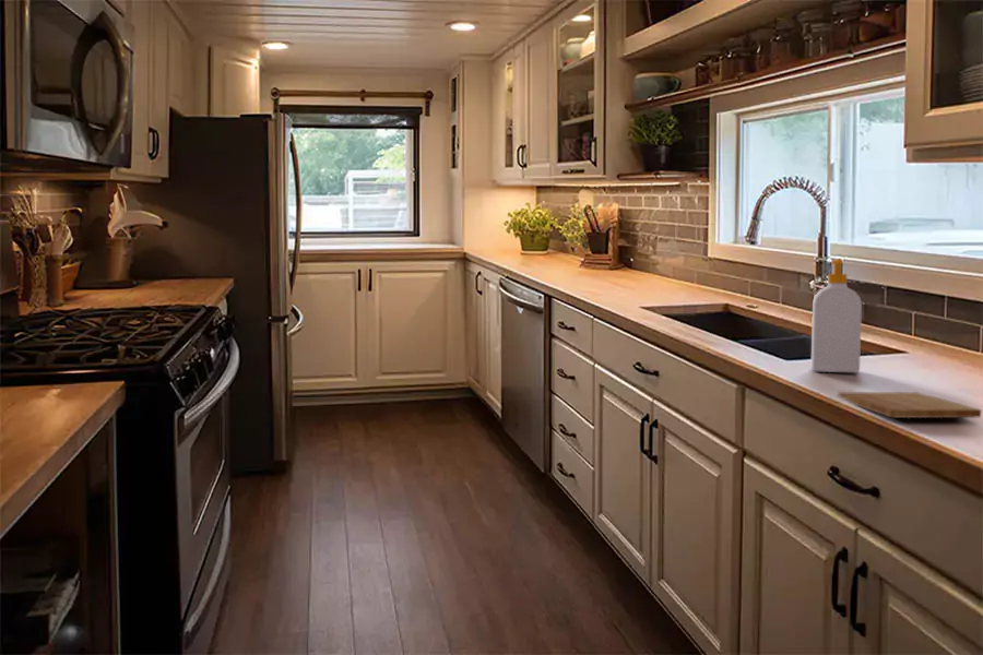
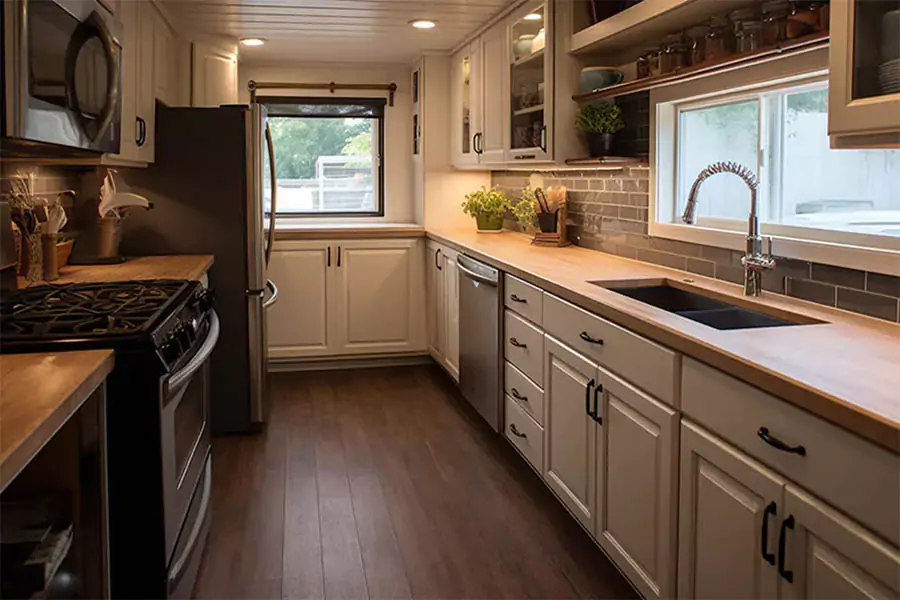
- soap bottle (836, 314)
- cutting board (904, 404)
